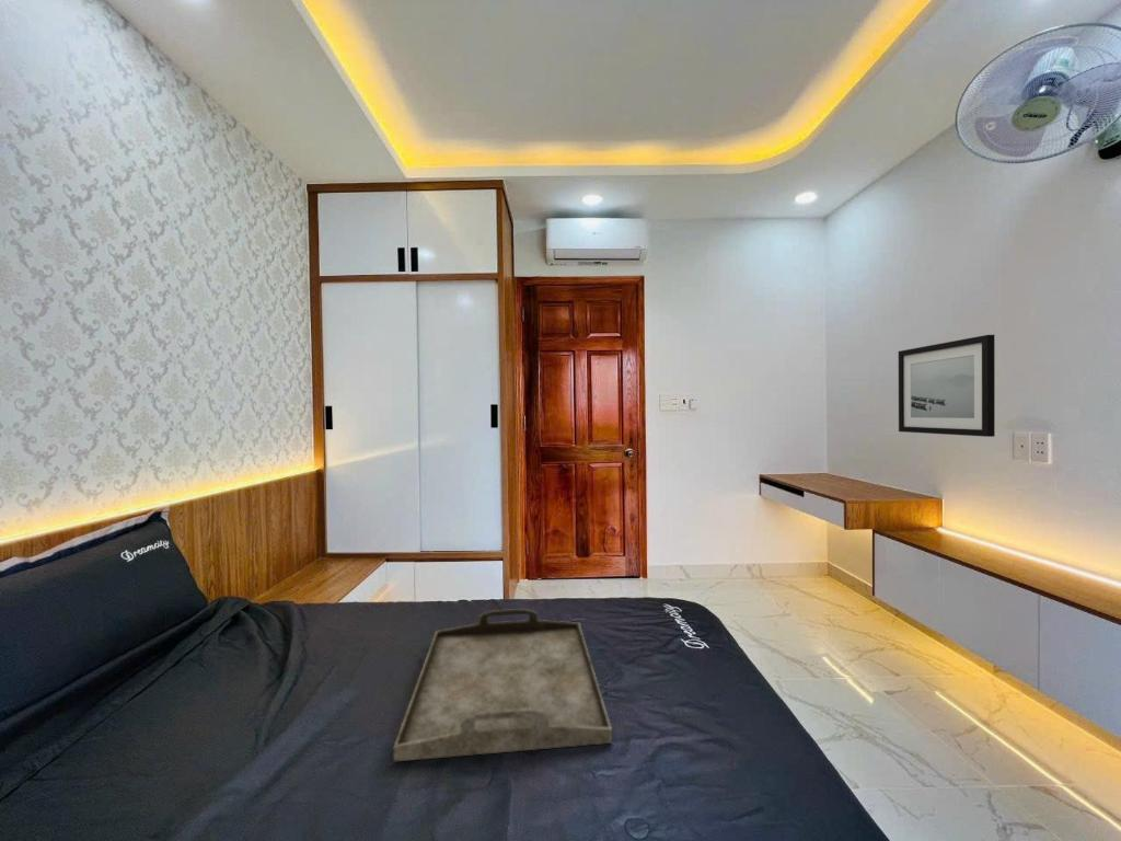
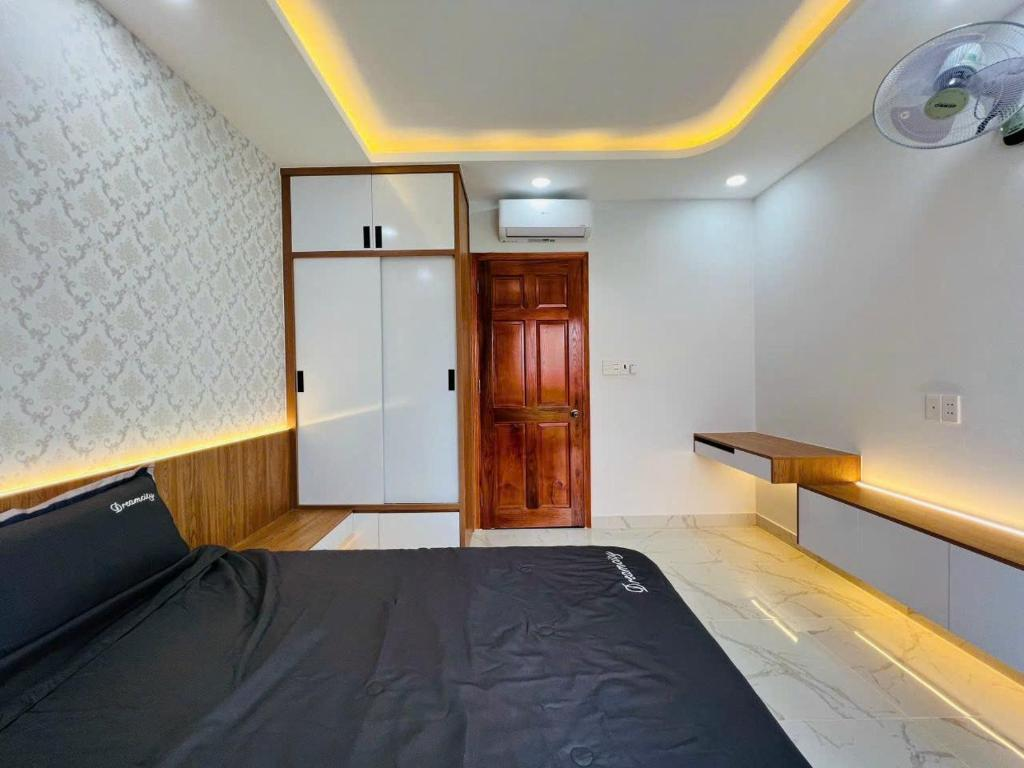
- serving tray (507, 666)
- wall art (940, 389)
